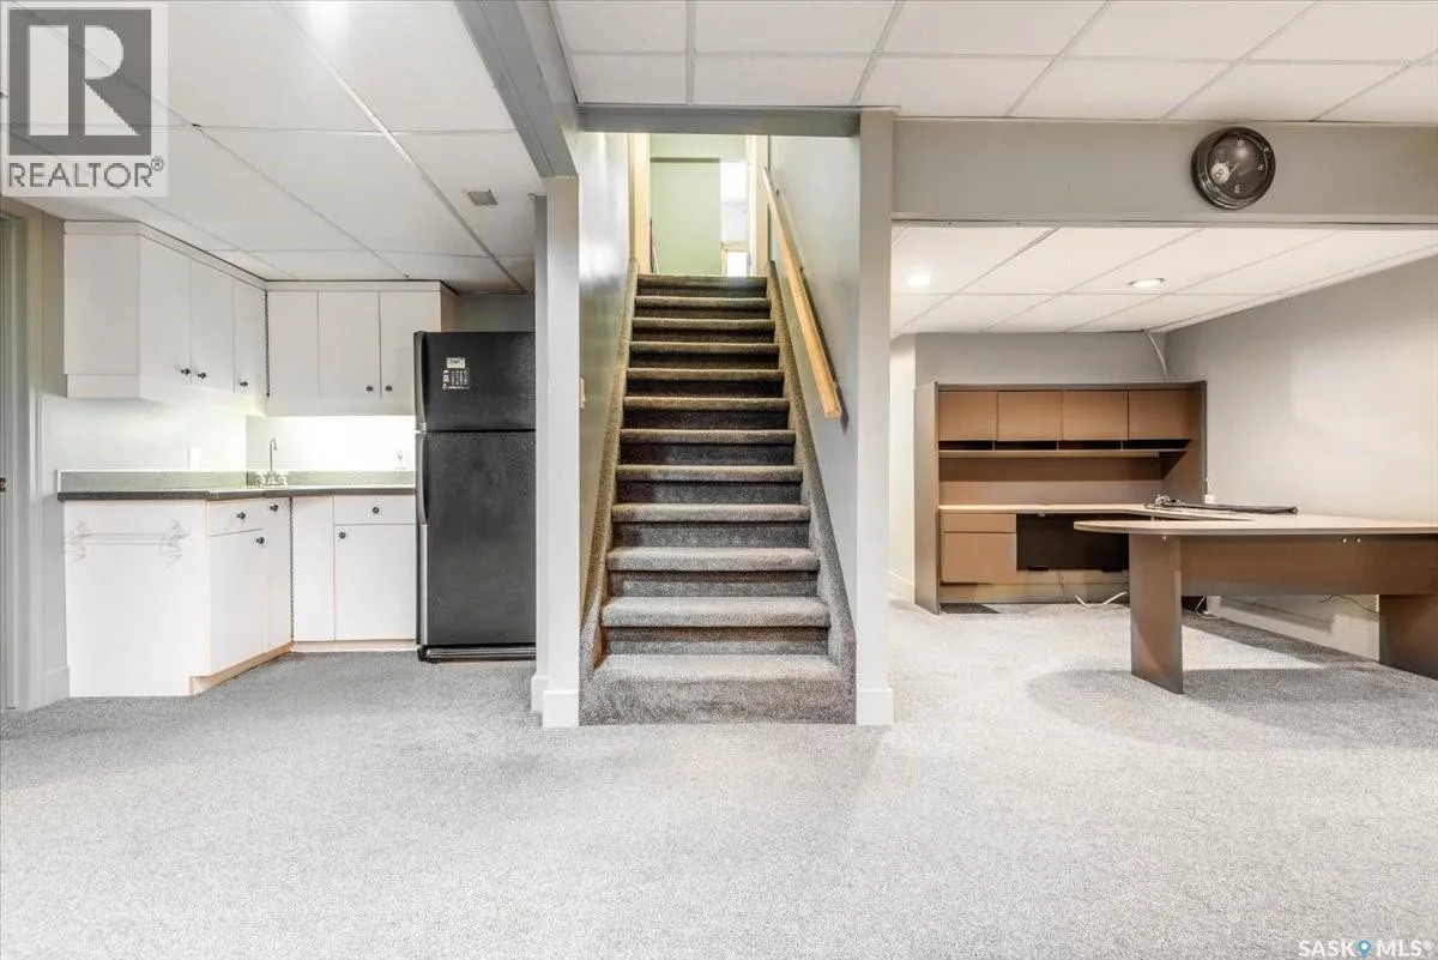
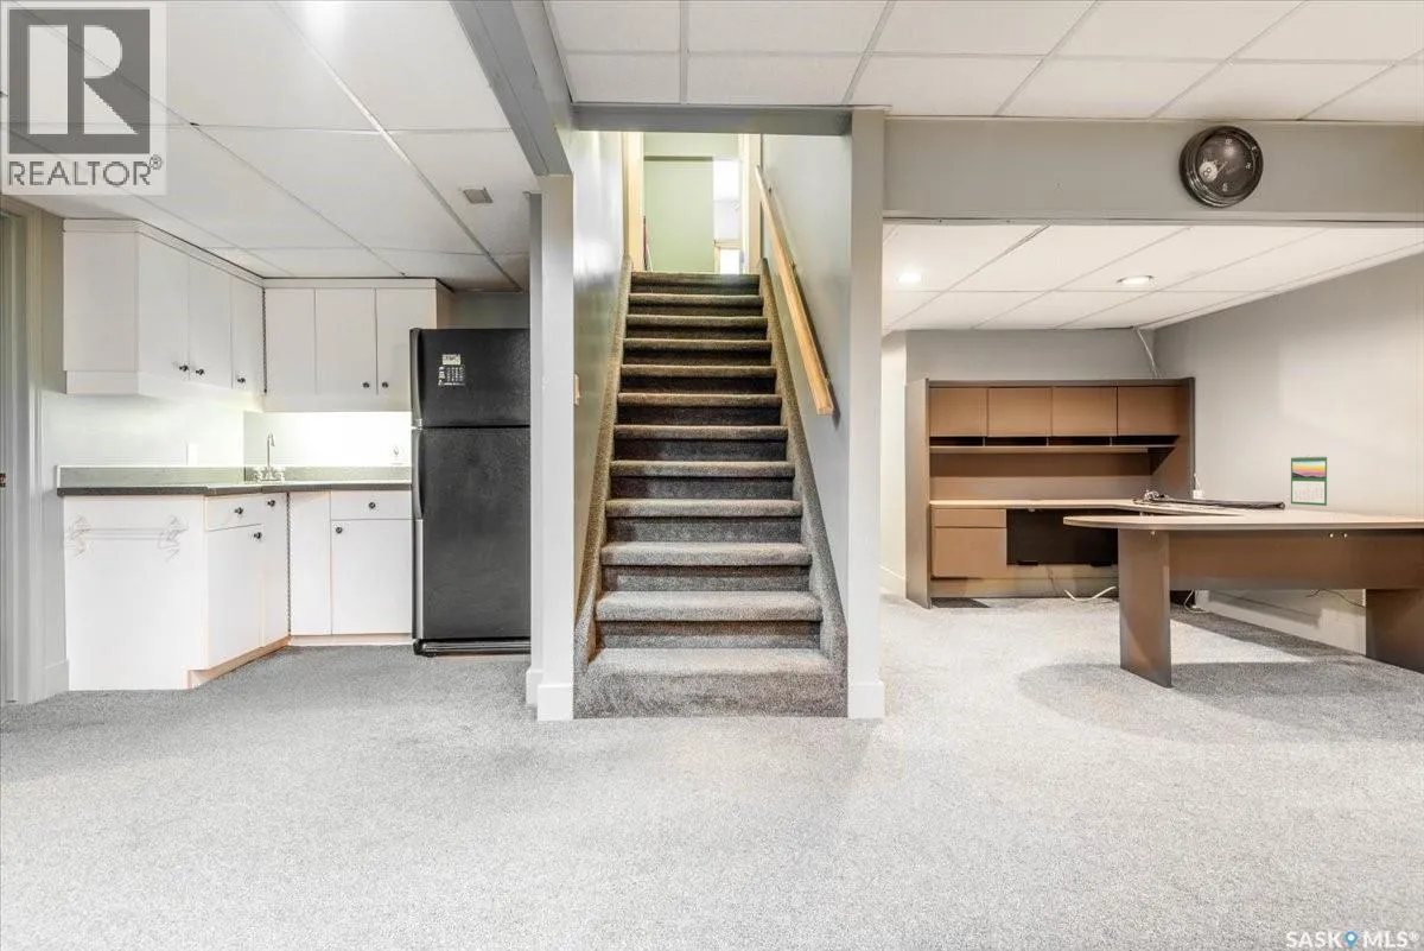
+ calendar (1309, 480)
